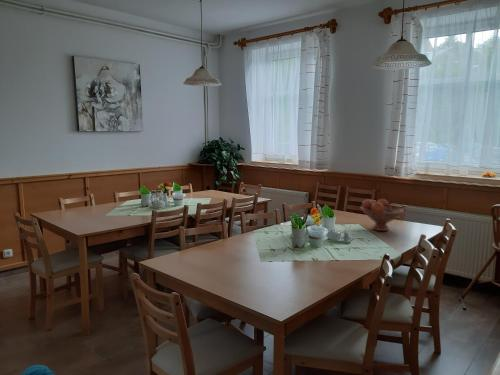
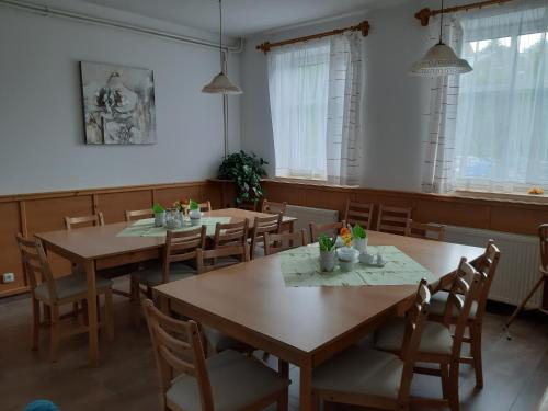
- fruit bowl (381, 214)
